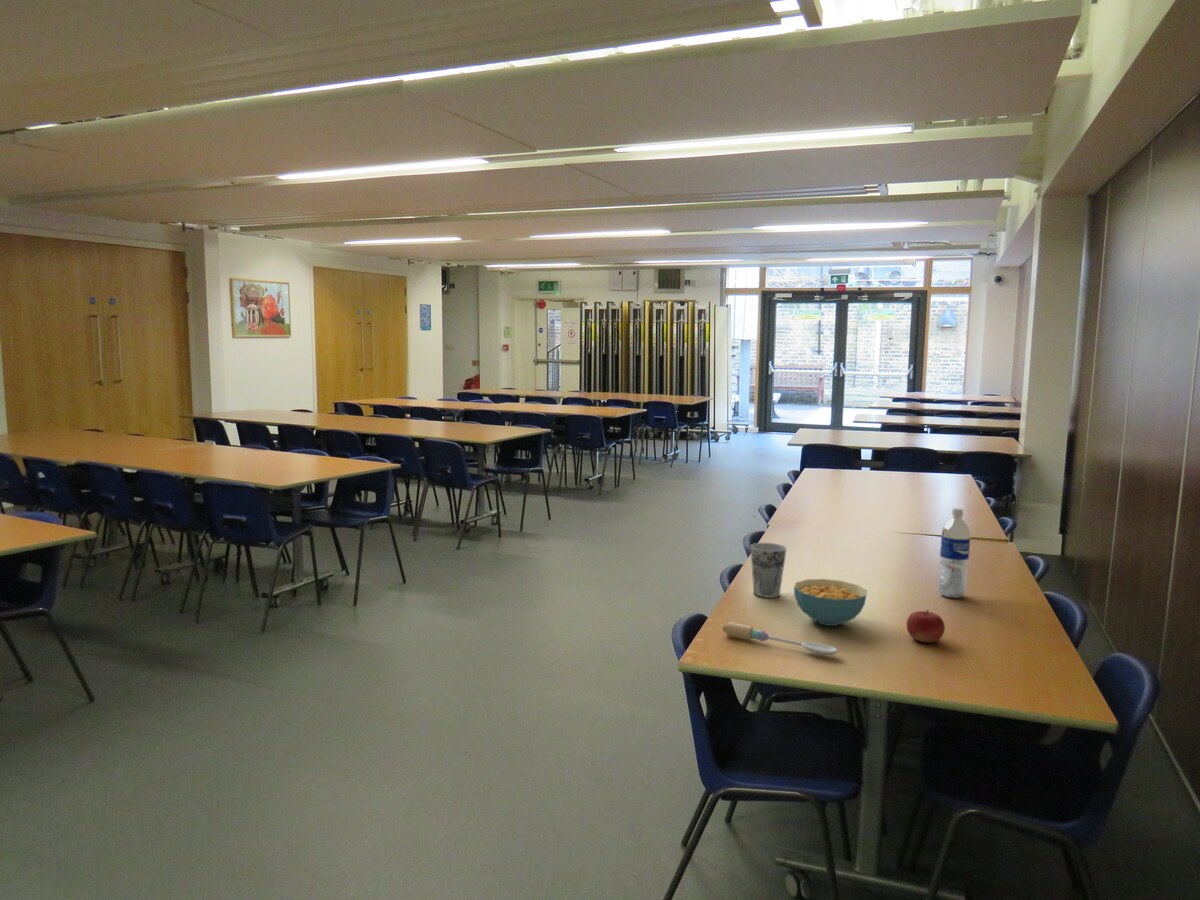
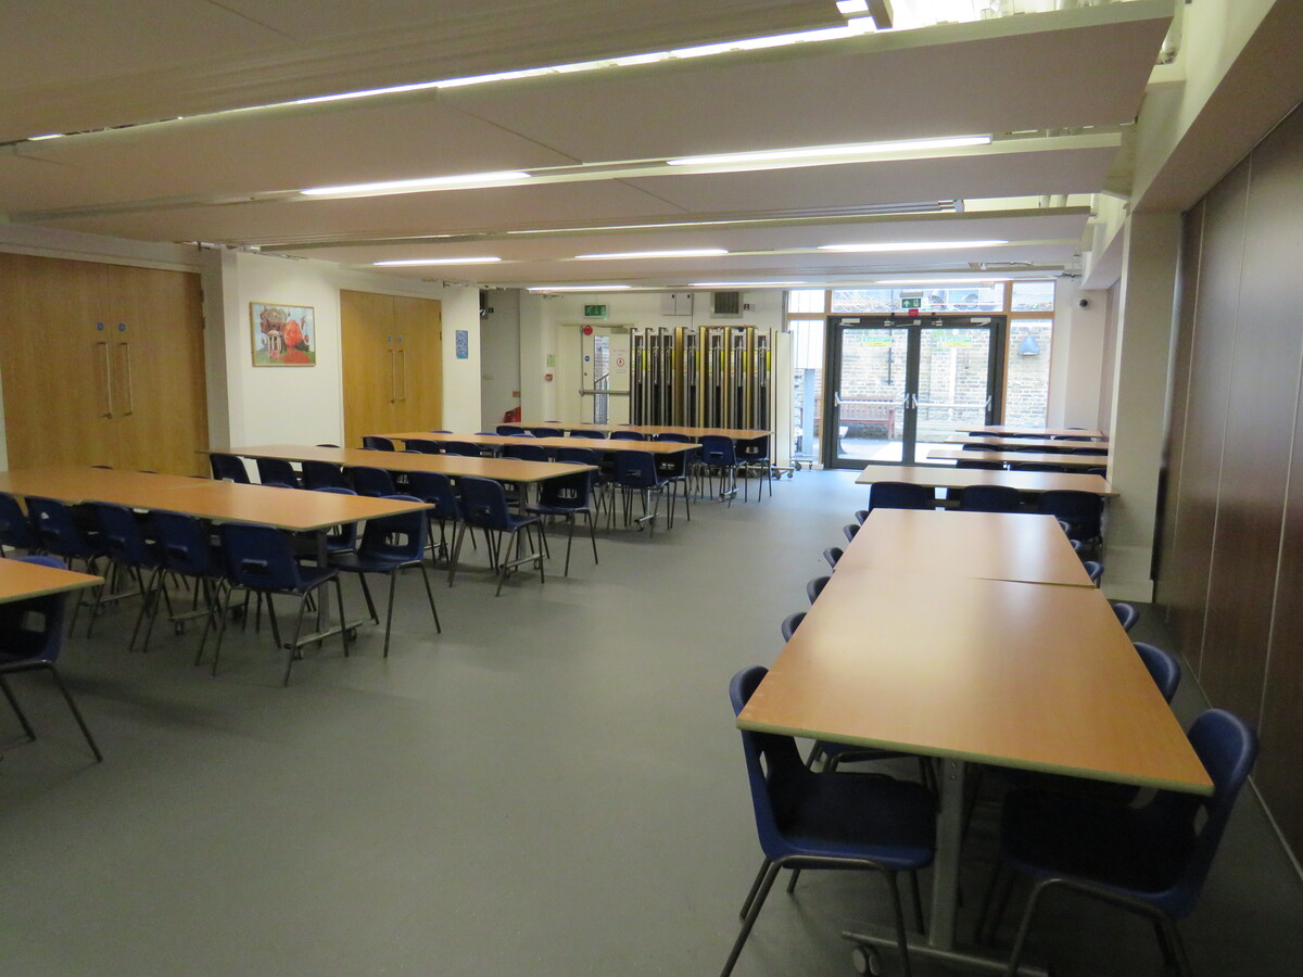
- fruit (925, 624)
- spoon (778, 639)
- water bottle (954, 552)
- cup (767, 570)
- cereal bowl (829, 605)
